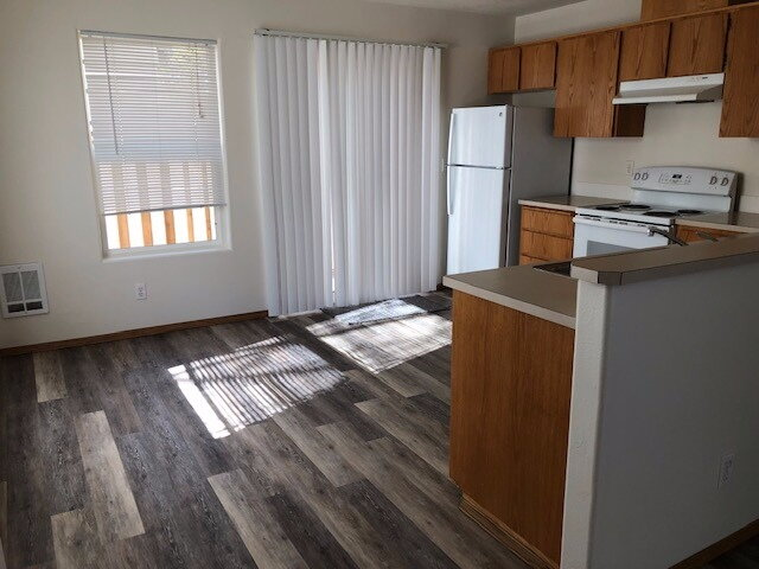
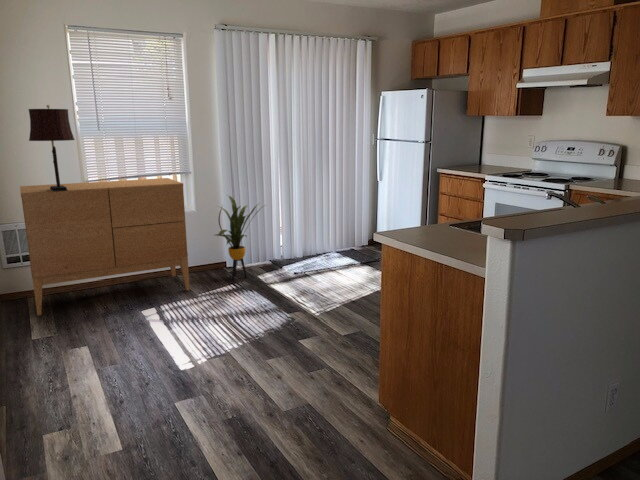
+ house plant (238, 237)
+ table lamp (53, 147)
+ sideboard (108, 240)
